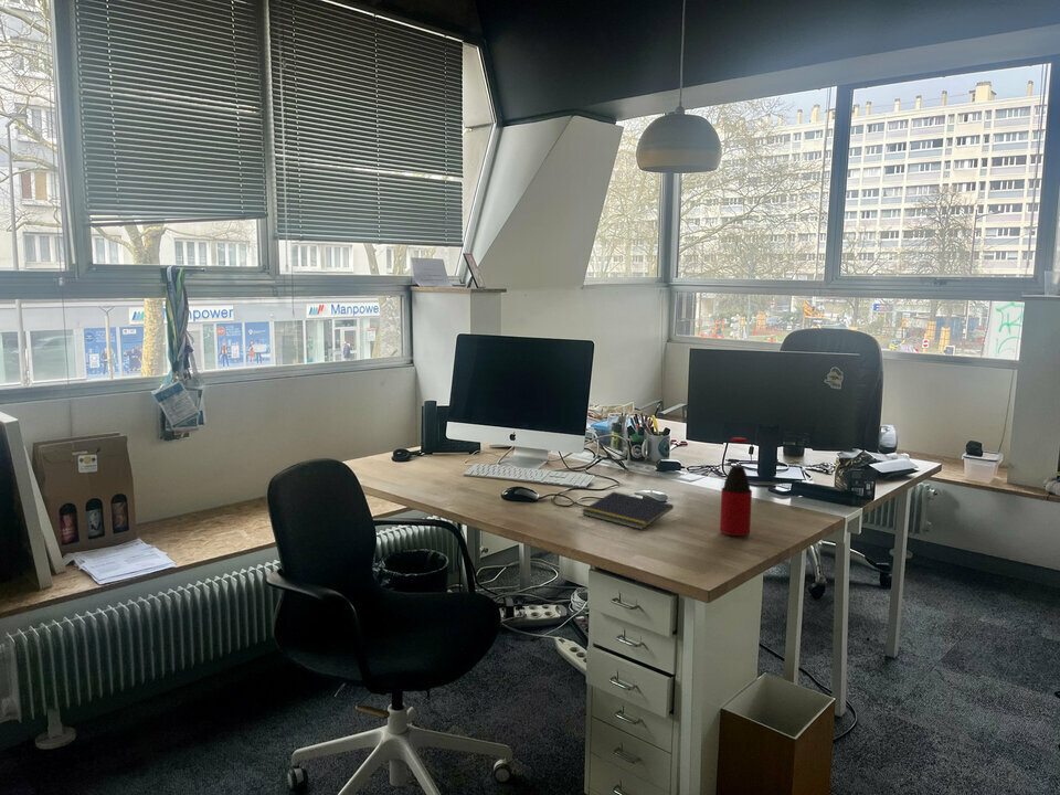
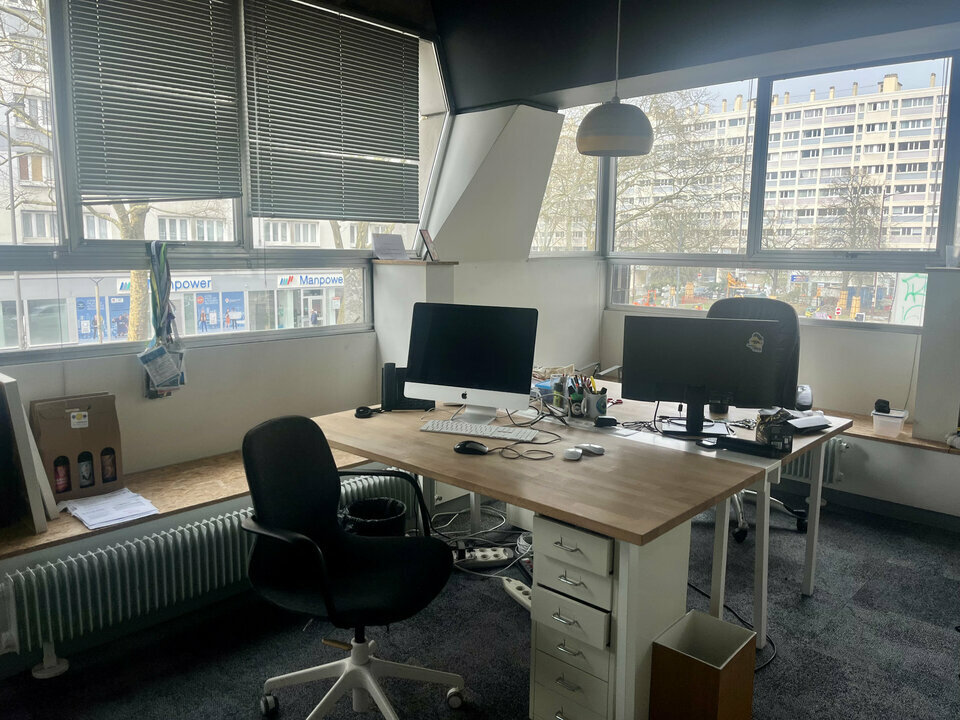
- bottle (736, 486)
- notepad (626, 509)
